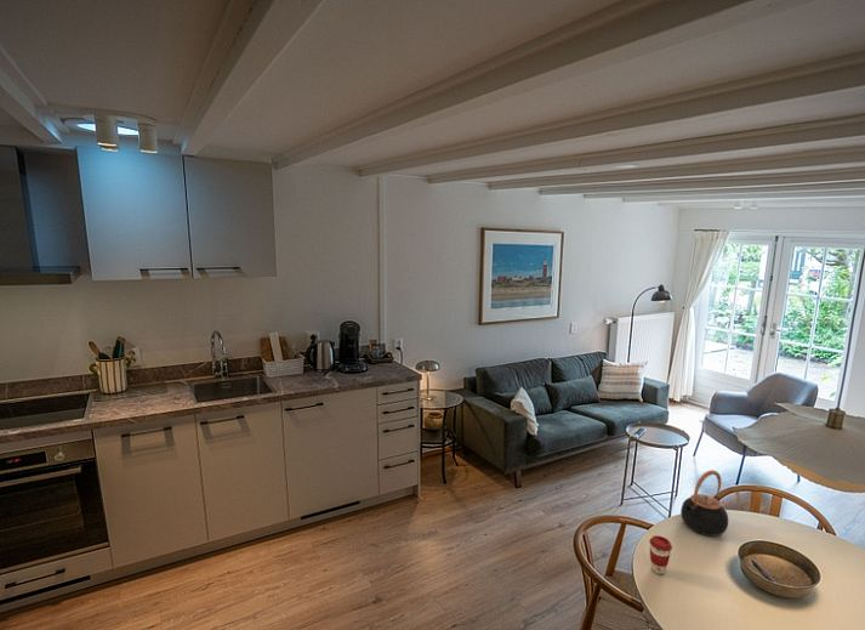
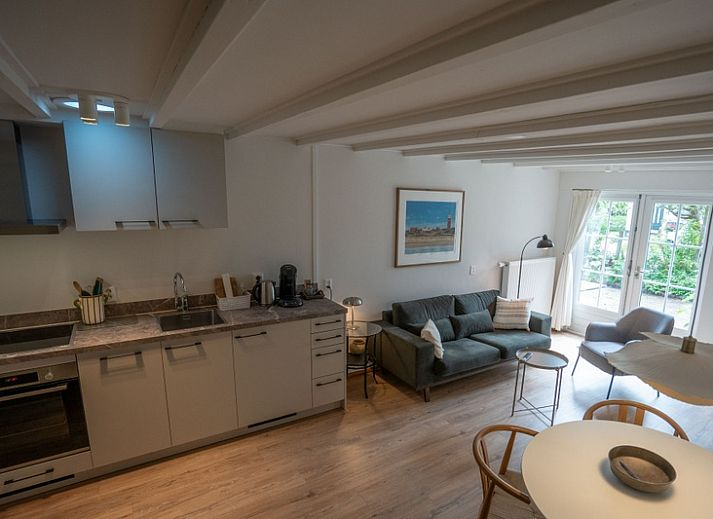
- coffee cup (659, 555)
- teapot (702, 500)
